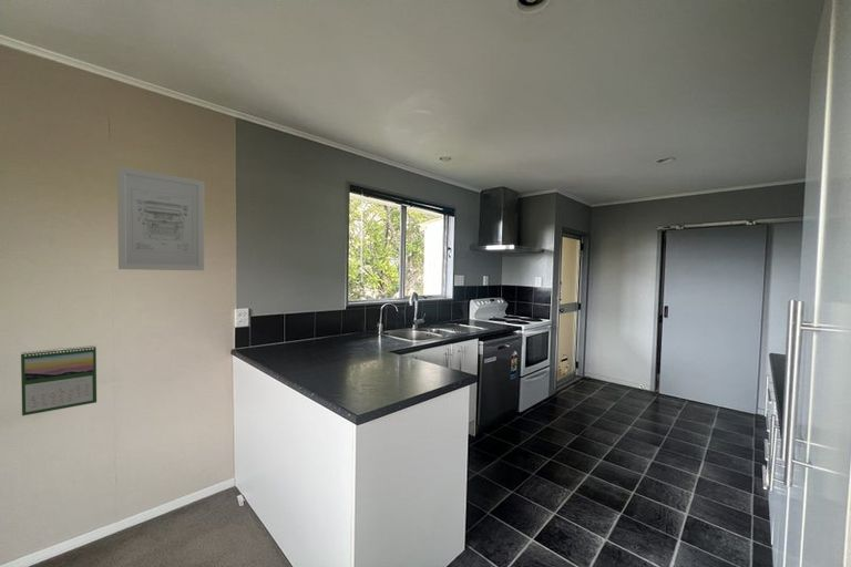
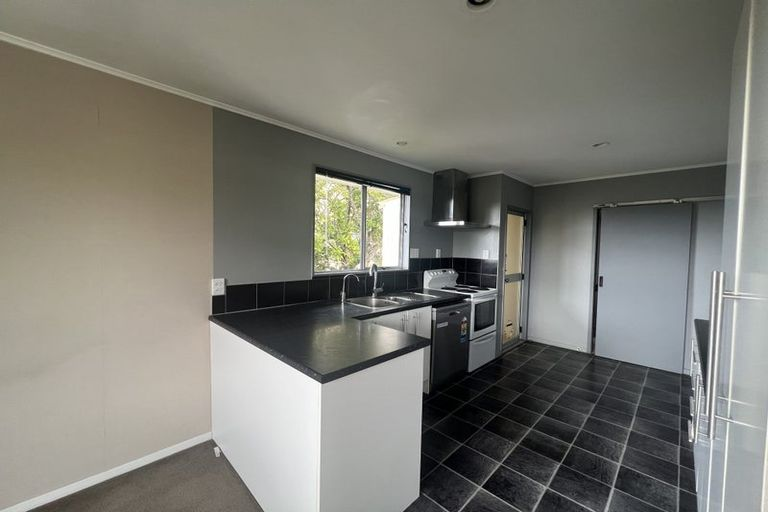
- calendar (61, 378)
- wall art (163, 221)
